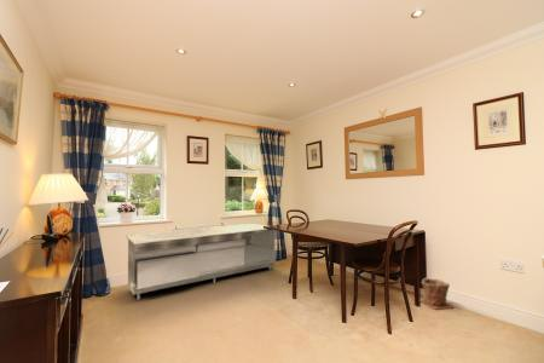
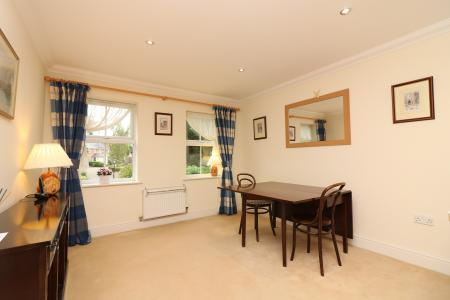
- sideboard (208, 254)
- plant pot (435, 292)
